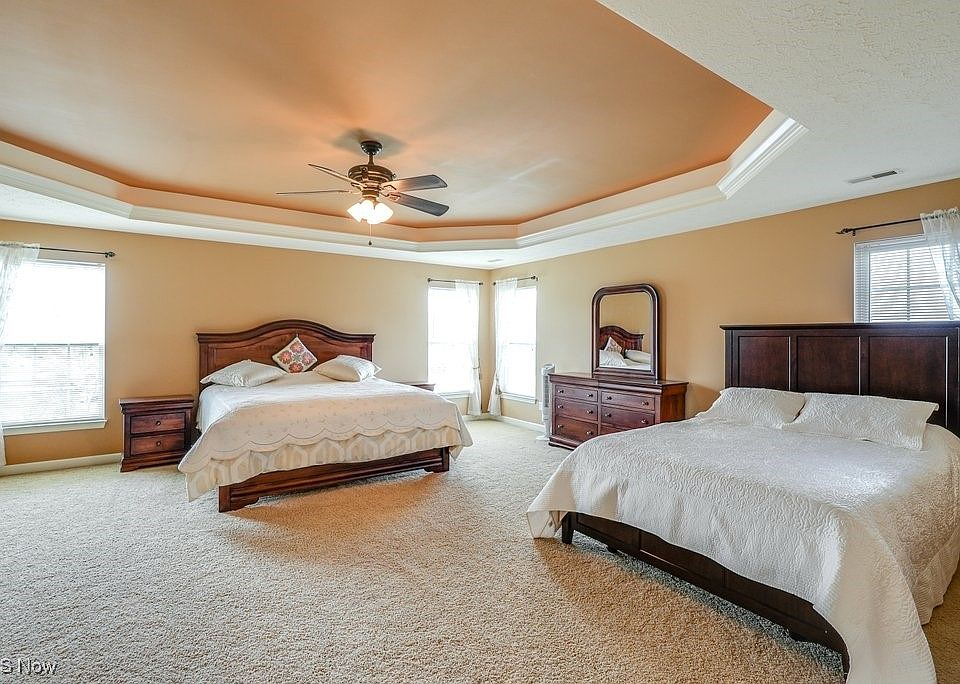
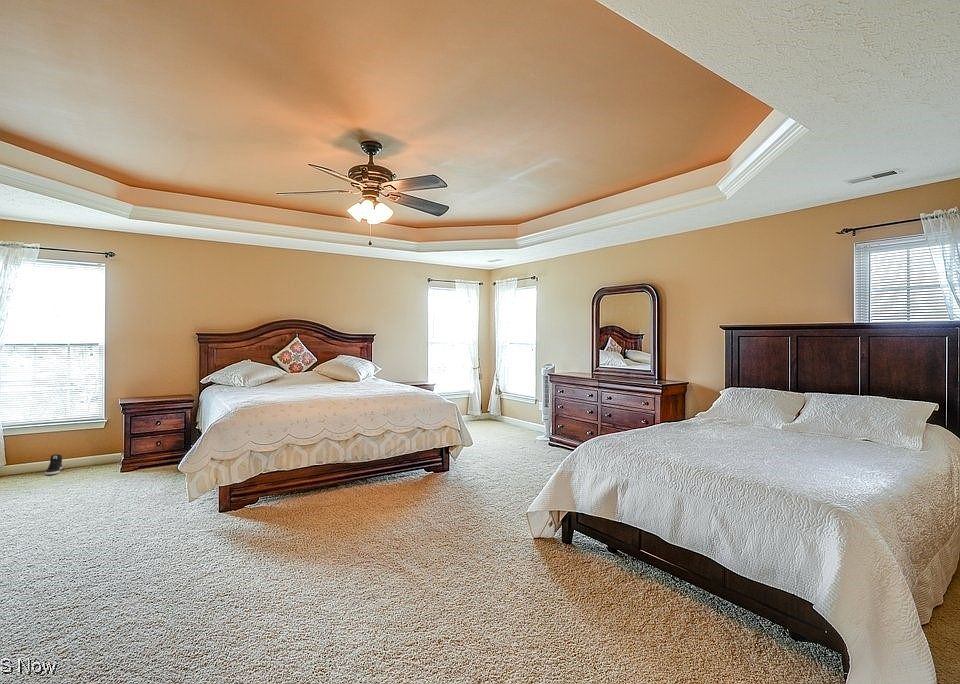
+ sneaker (53, 463)
